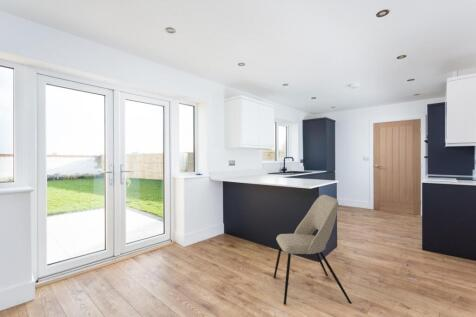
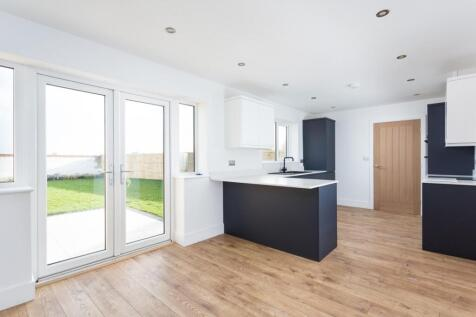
- dining chair (308, 242)
